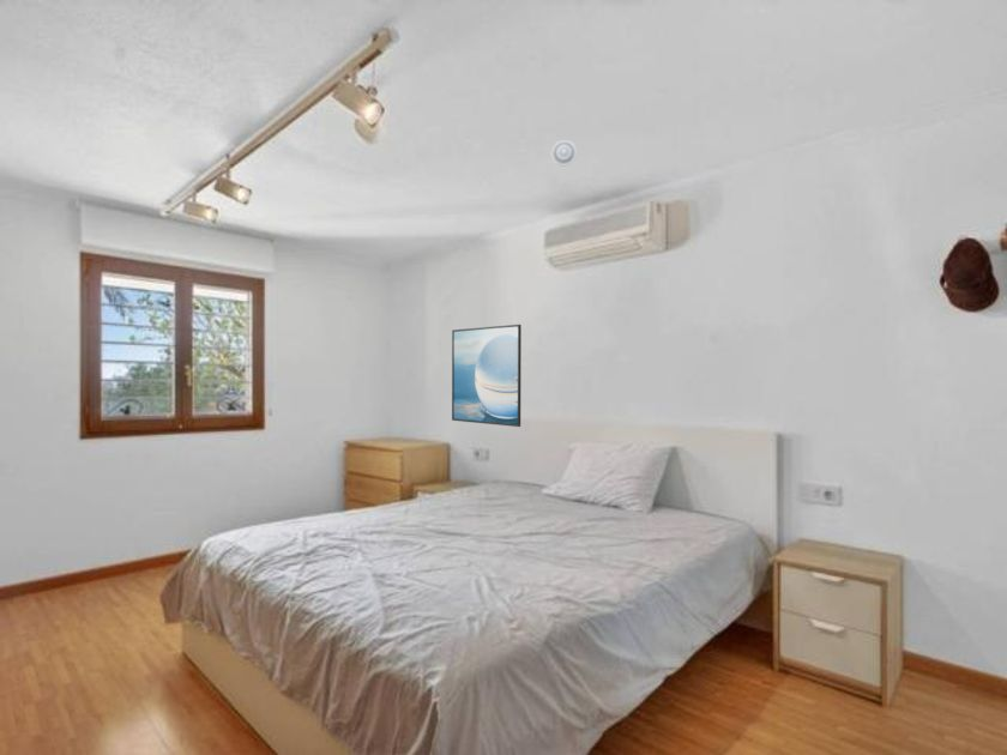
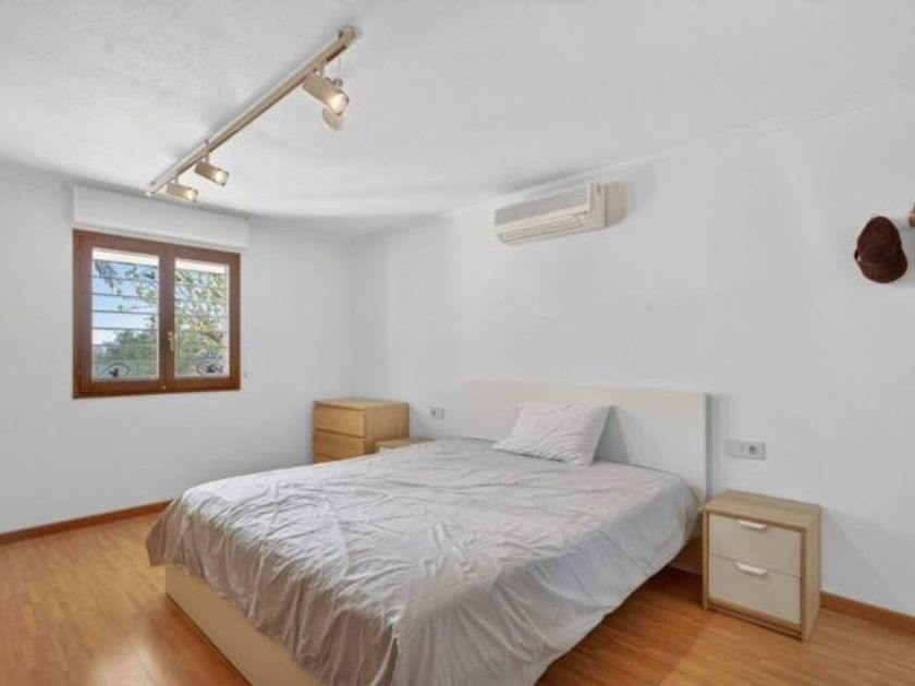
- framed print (484, 375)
- smoke detector (563, 152)
